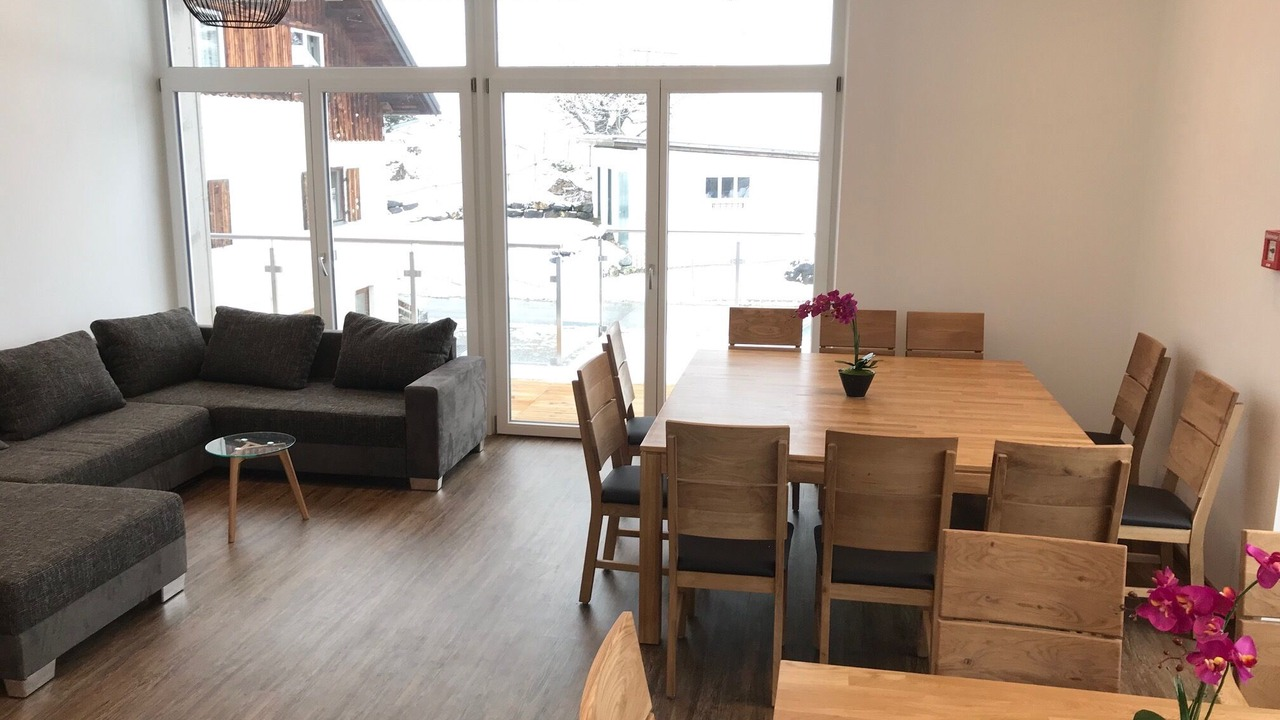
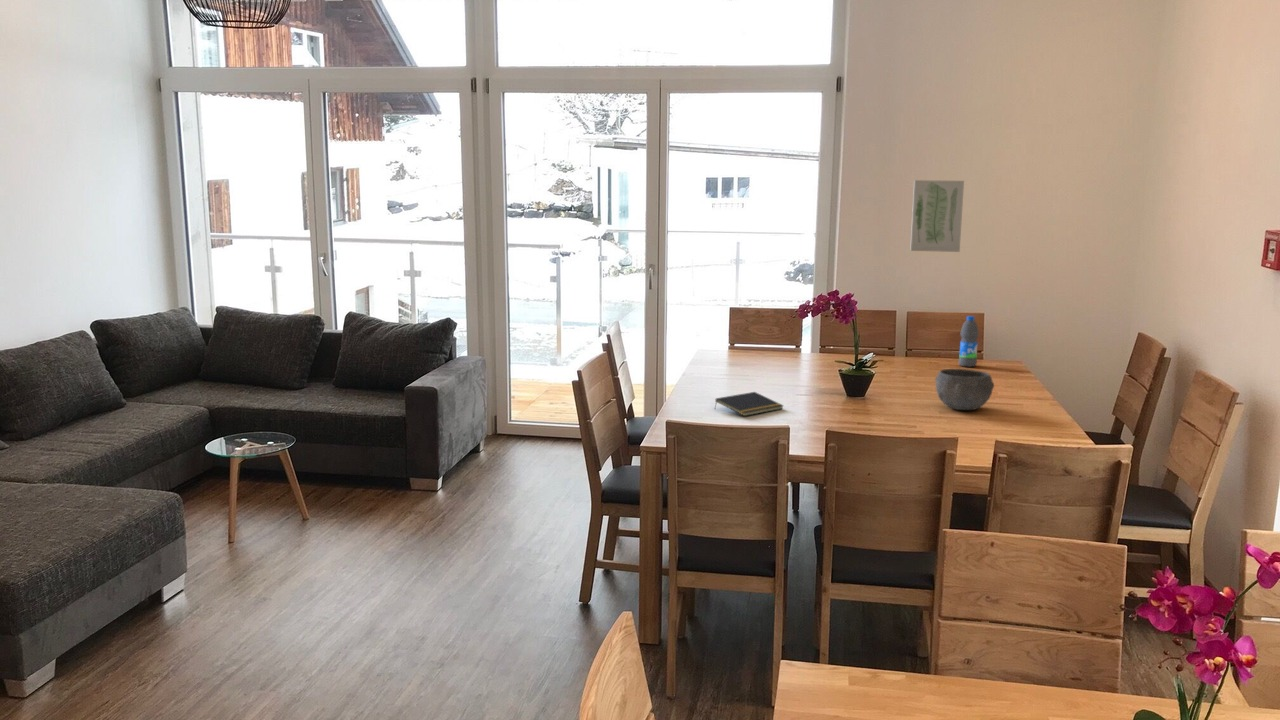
+ bowl (963, 390)
+ water bottle (969, 341)
+ notepad (749, 403)
+ wall art (936, 216)
